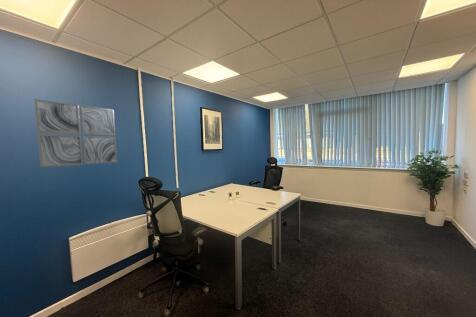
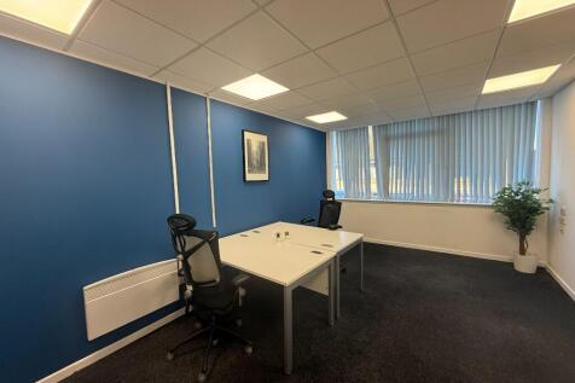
- wall art (80, 136)
